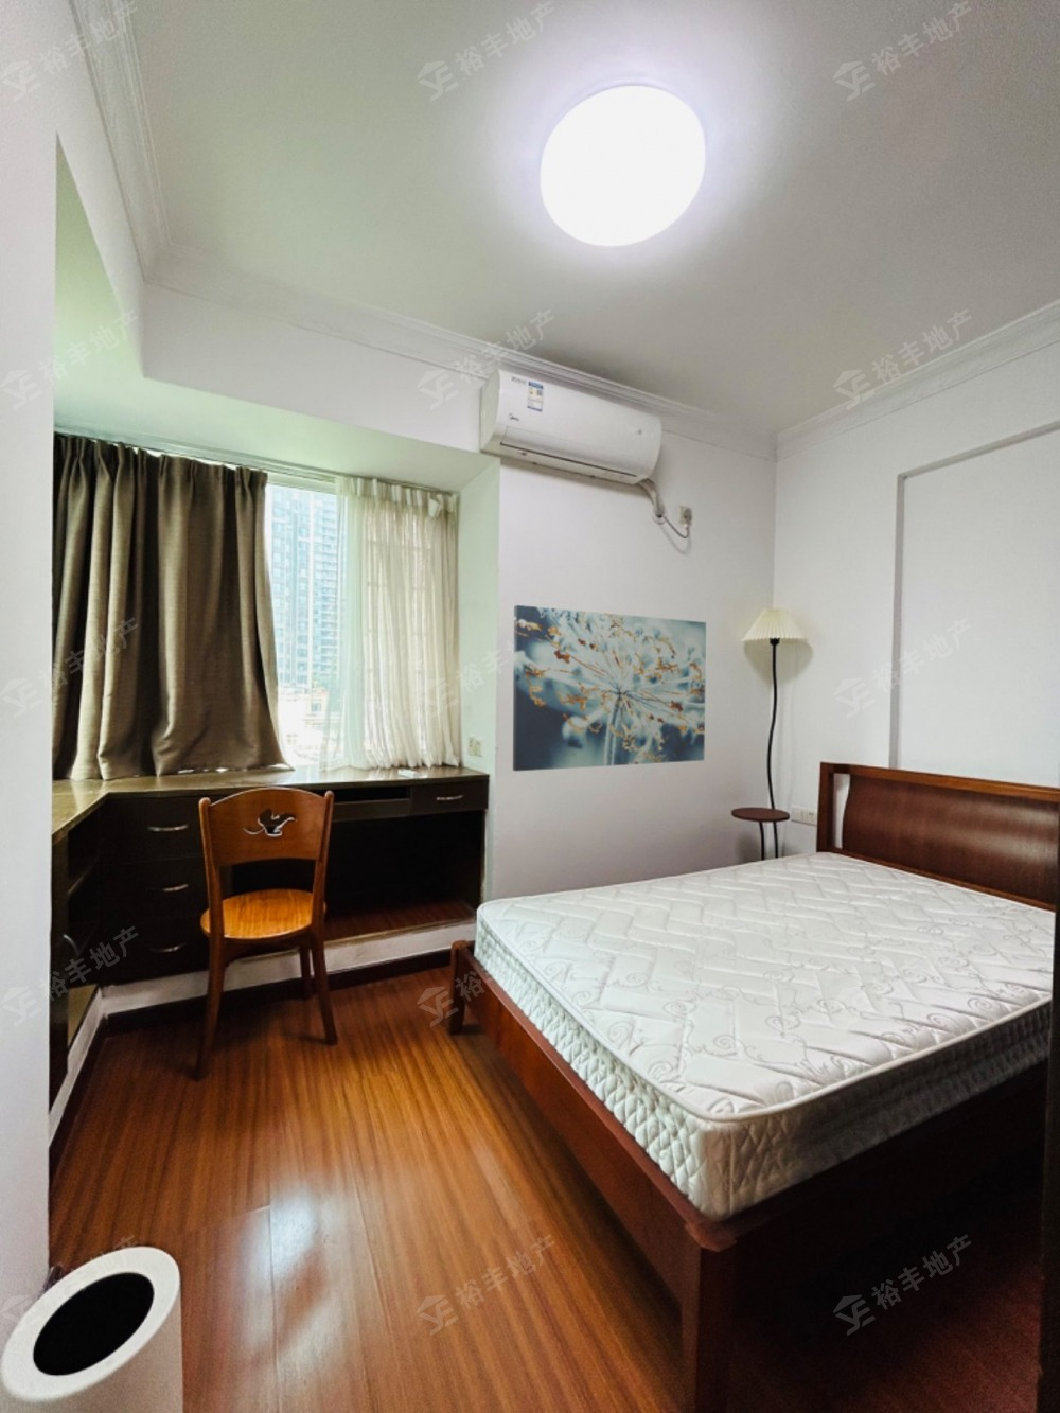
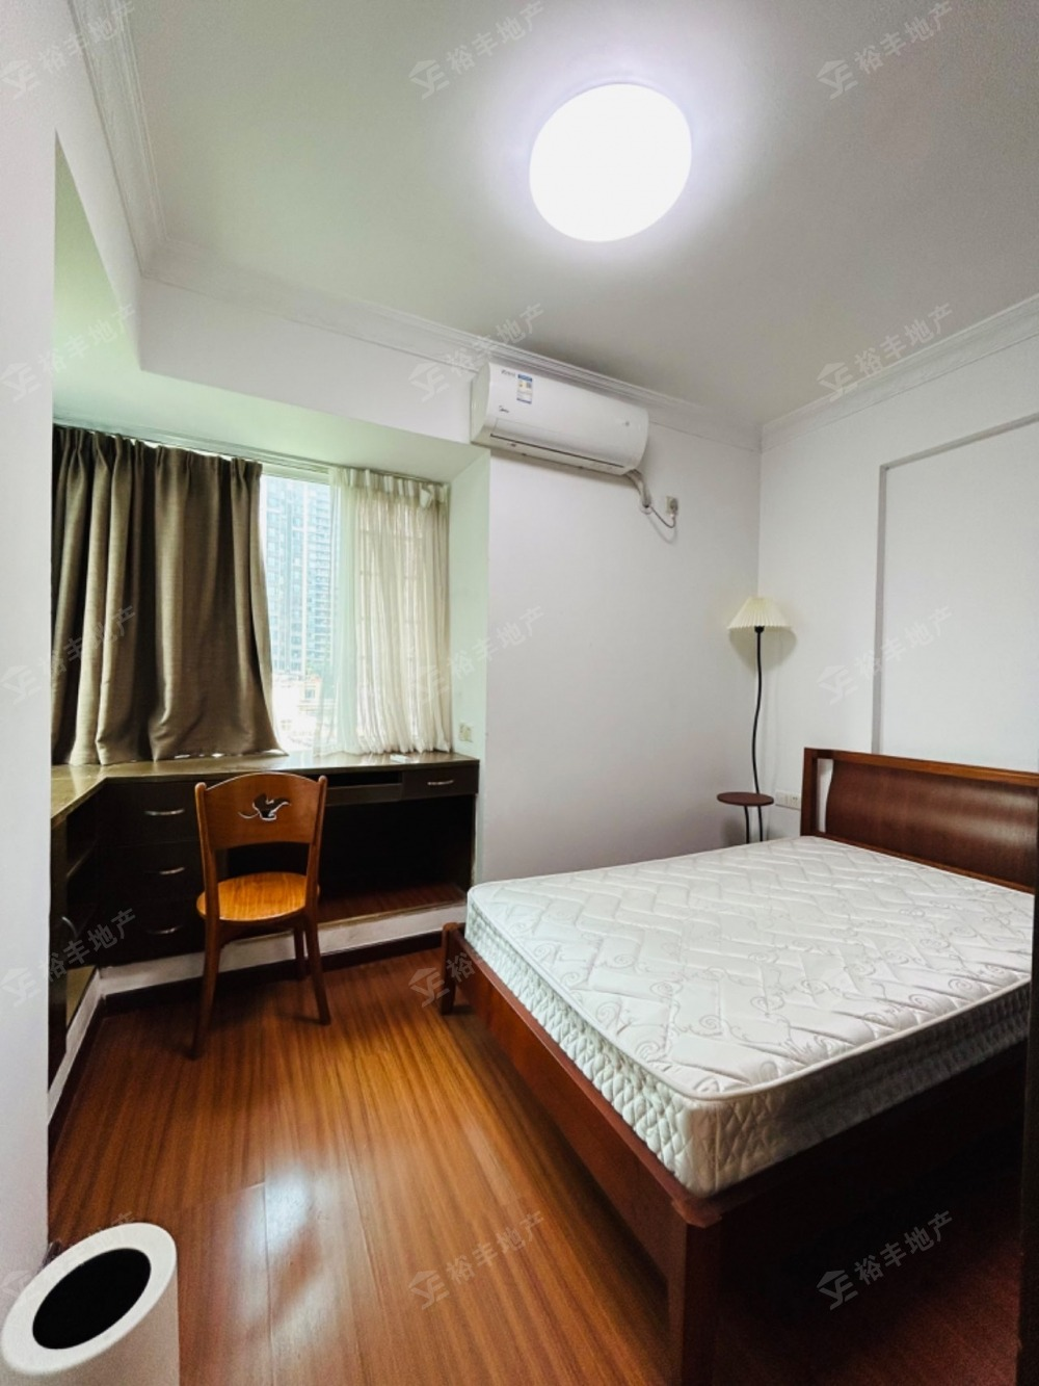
- wall art (617, 690)
